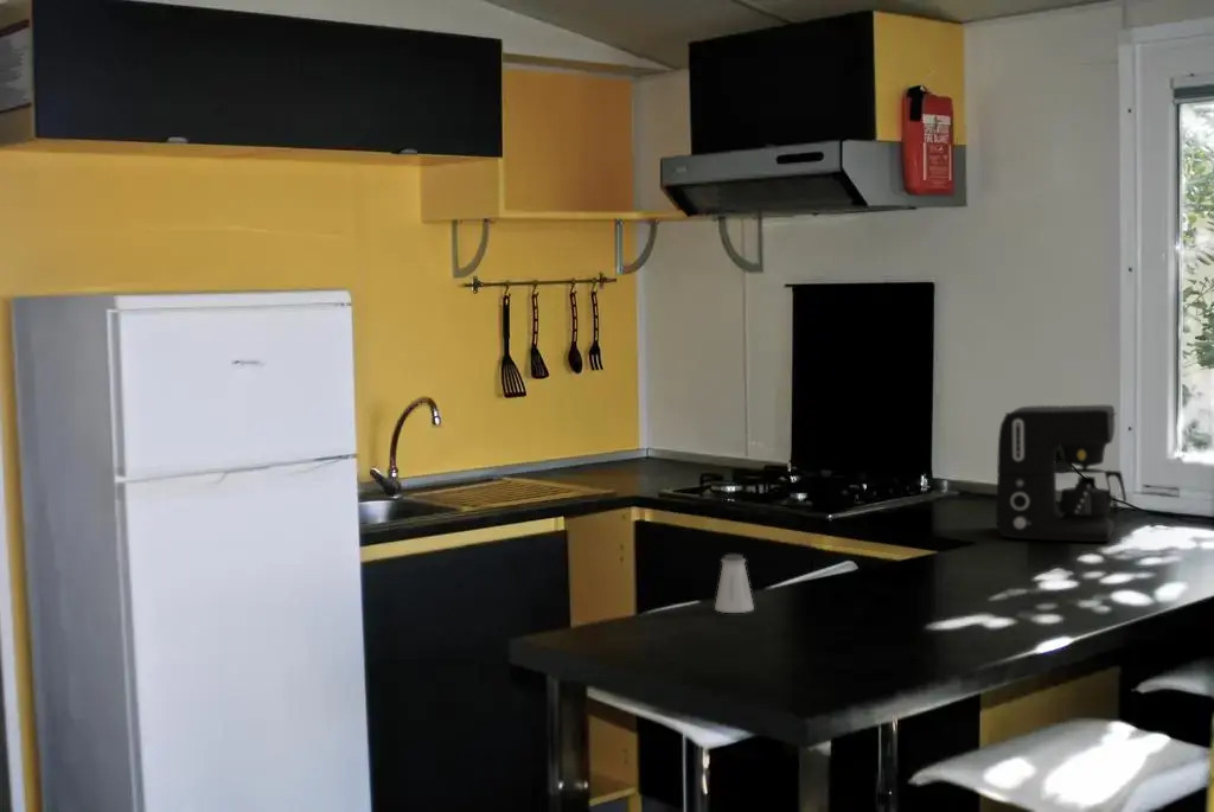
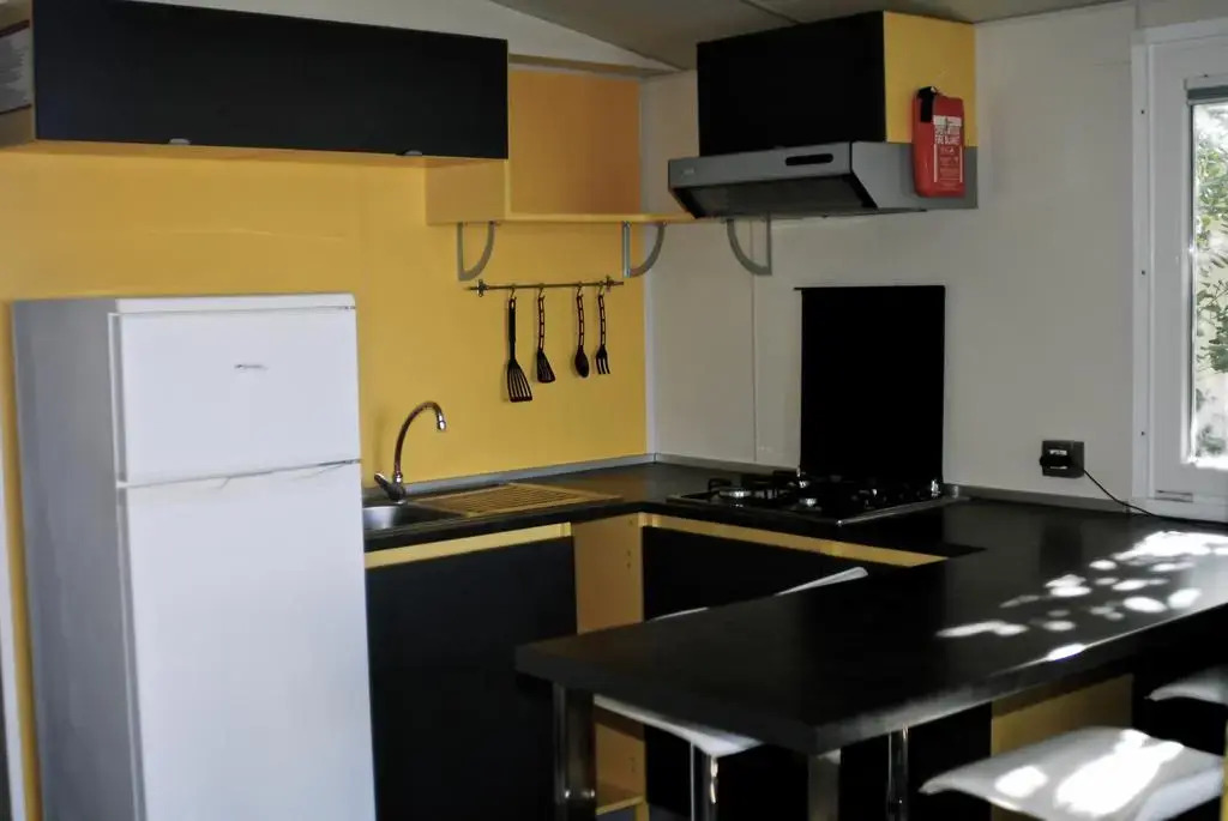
- saltshaker (734, 582)
- coffee maker (1066, 471)
